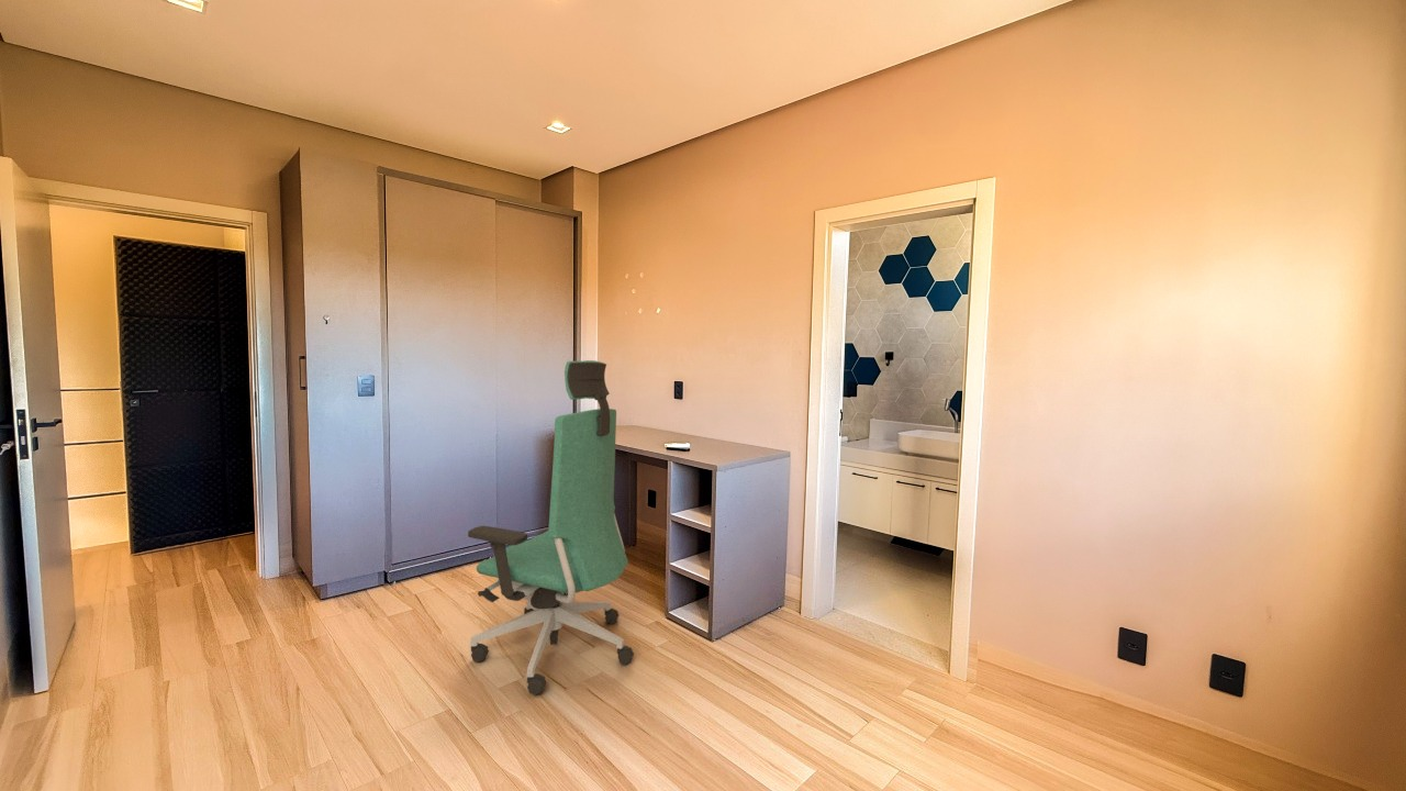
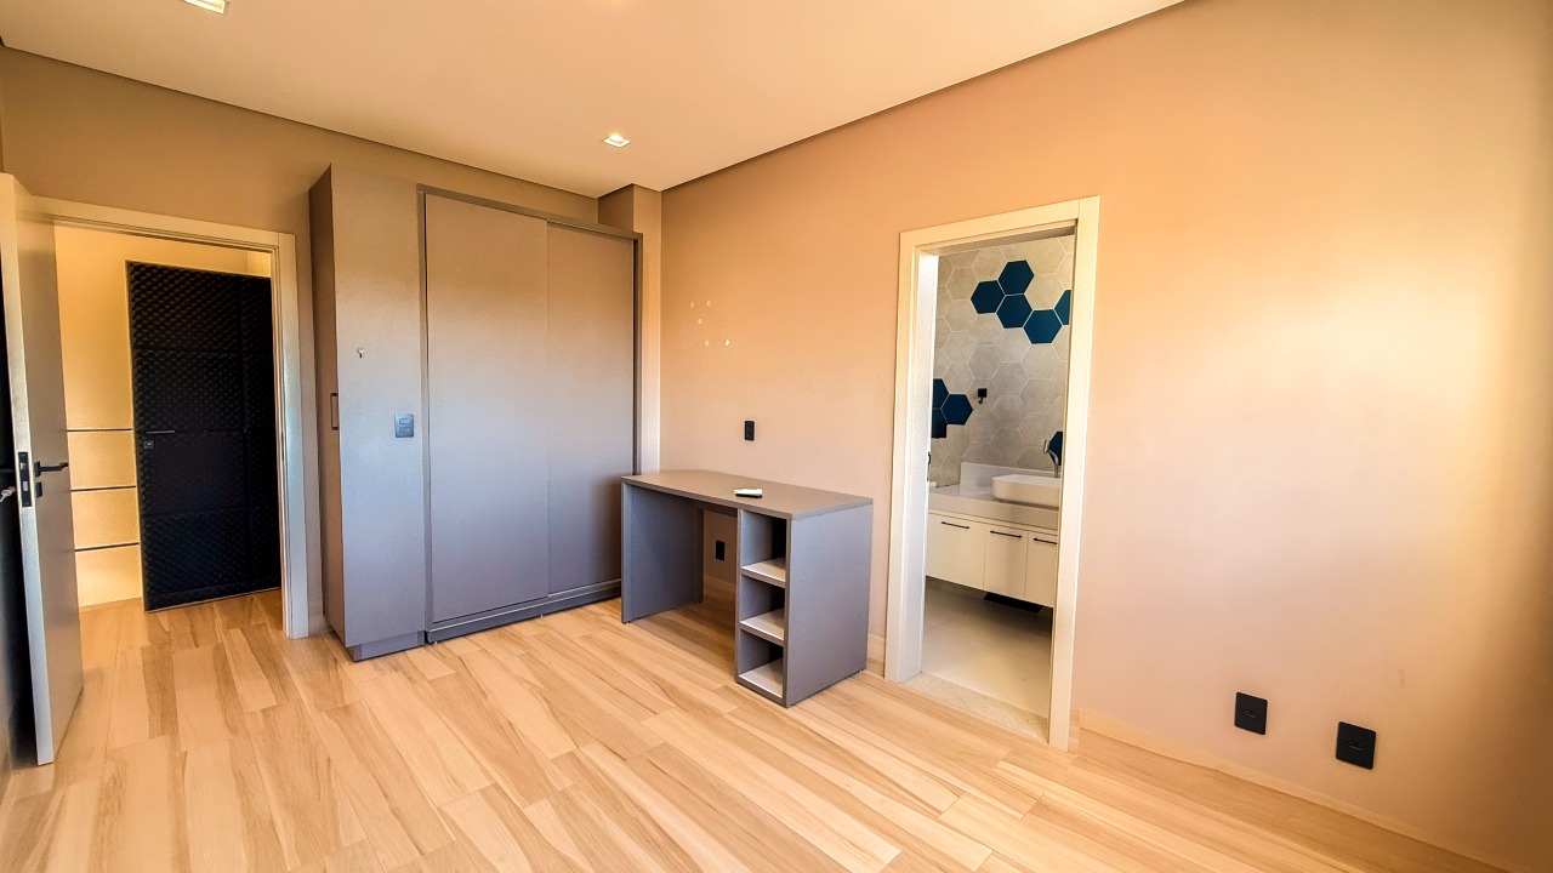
- chair (562, 506)
